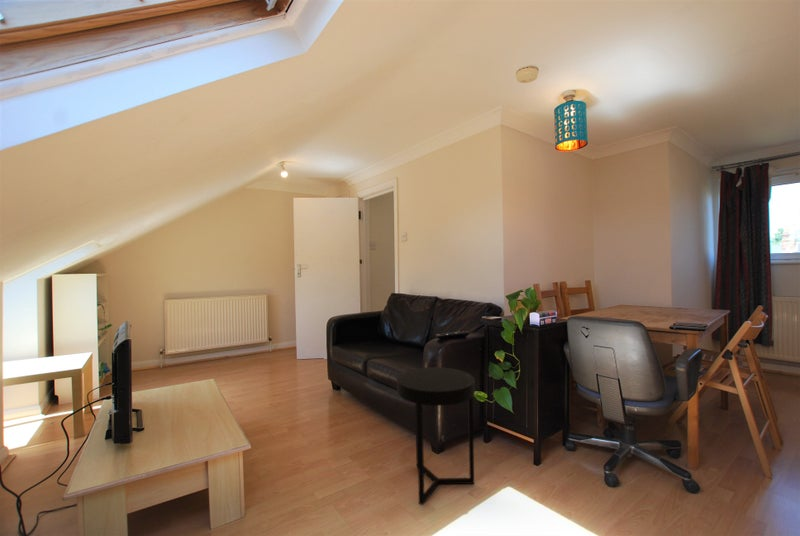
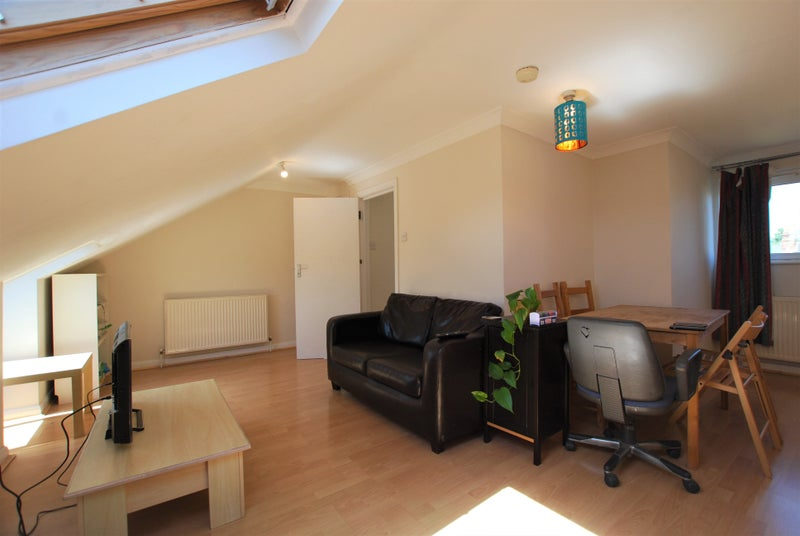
- side table (422, 430)
